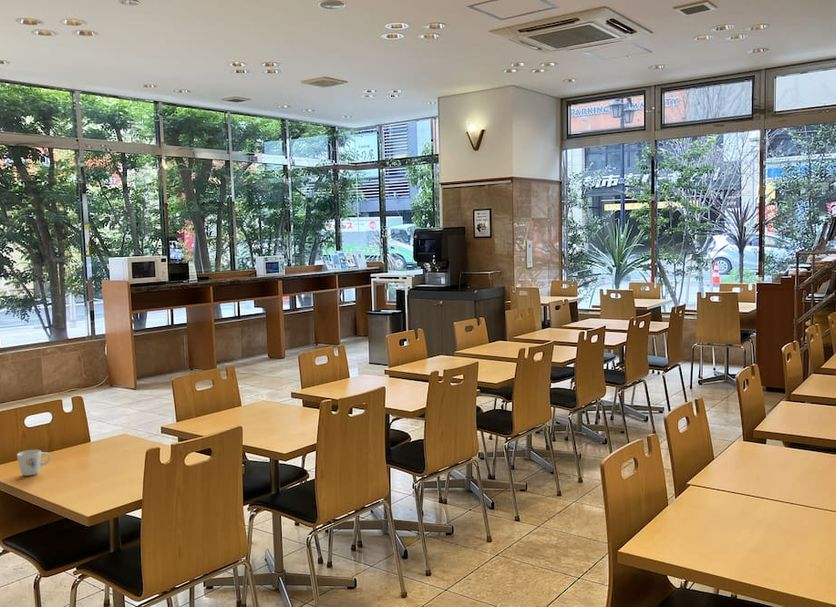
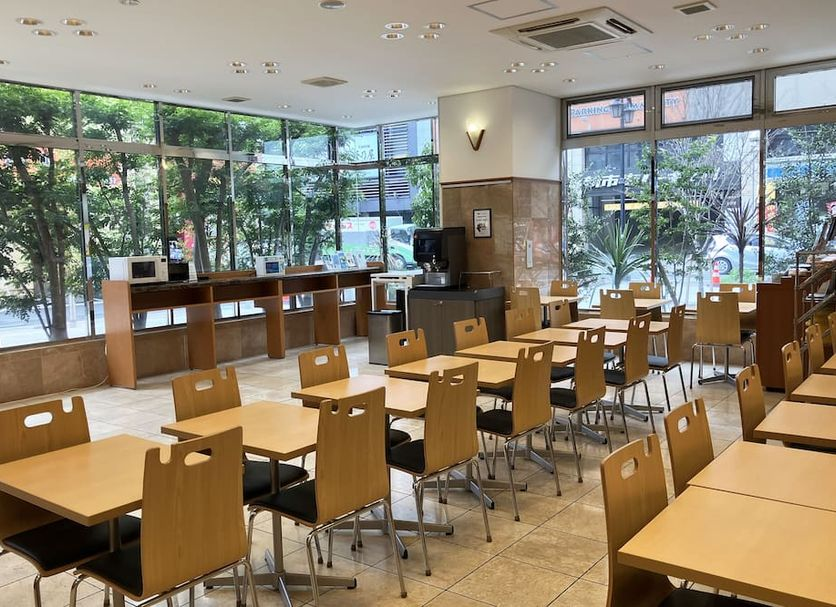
- mug (34, 462)
